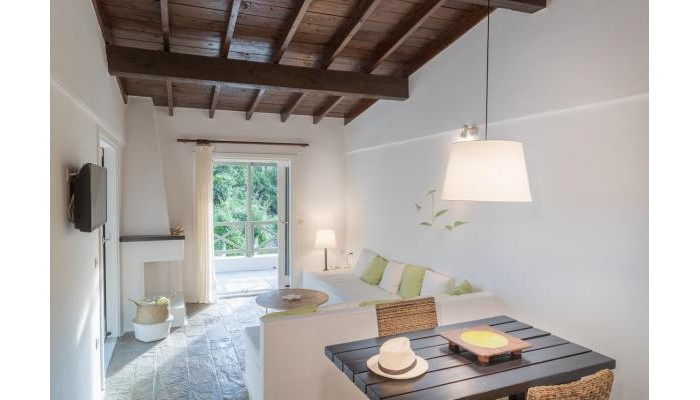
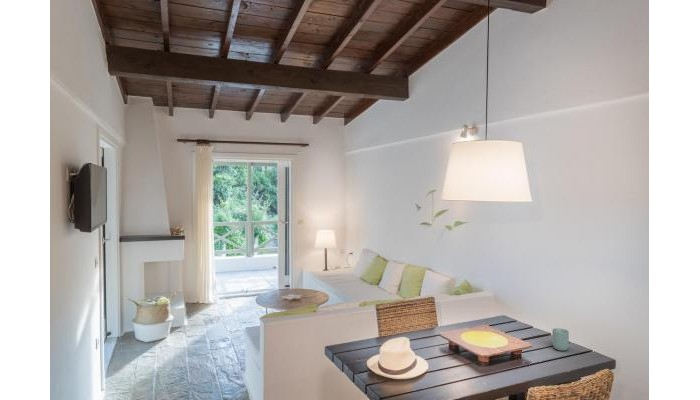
+ cup (560, 339)
